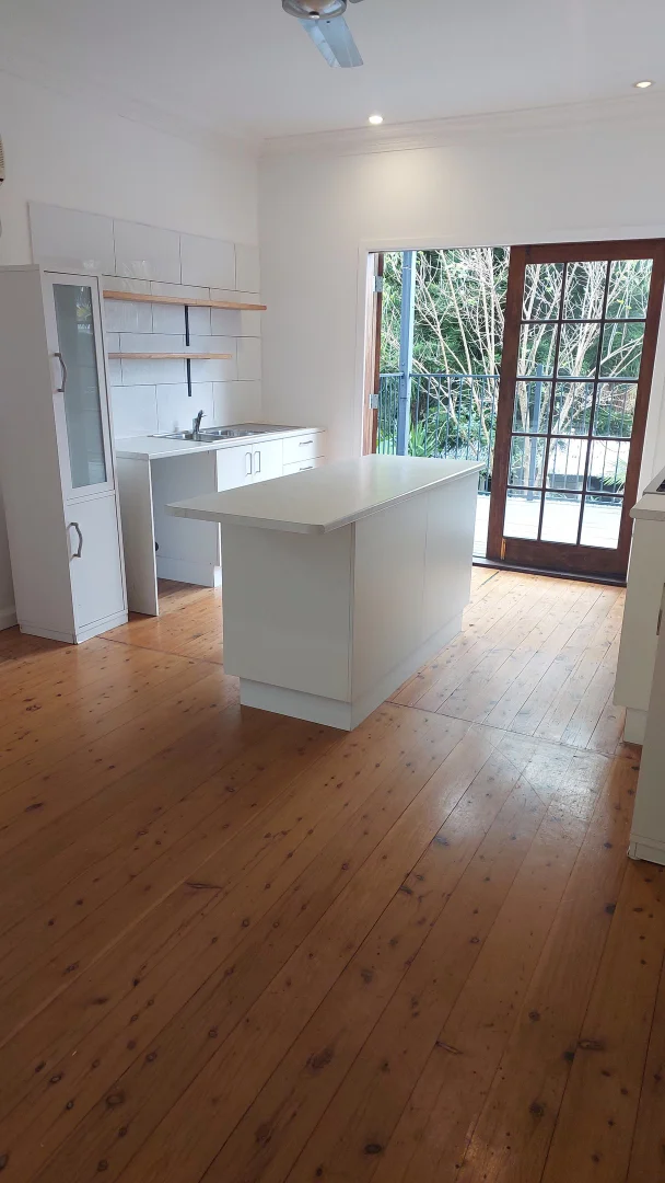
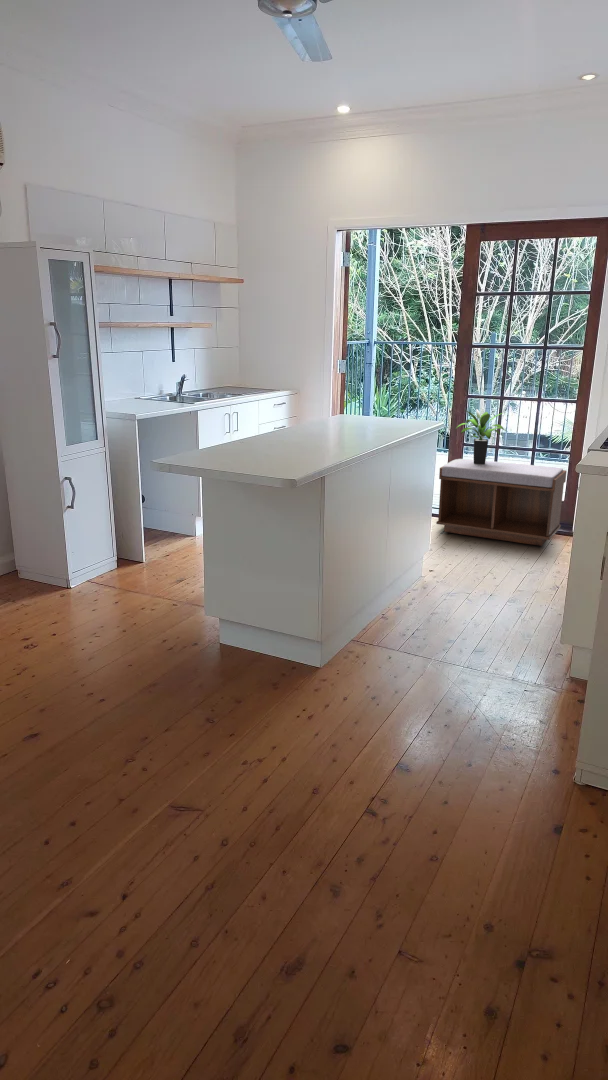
+ bench (500, 499)
+ potted plant (481, 436)
